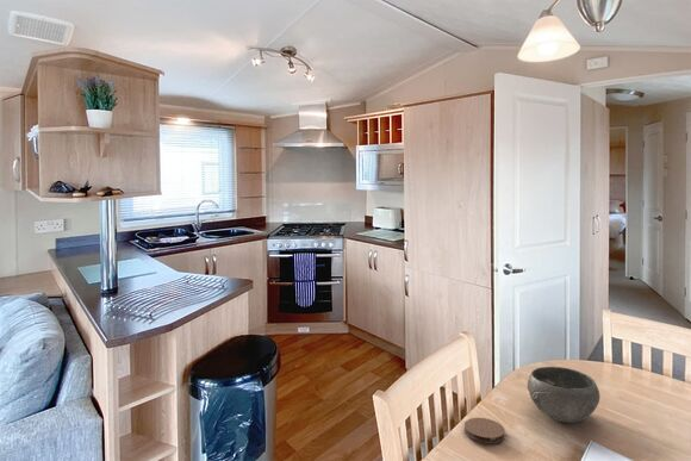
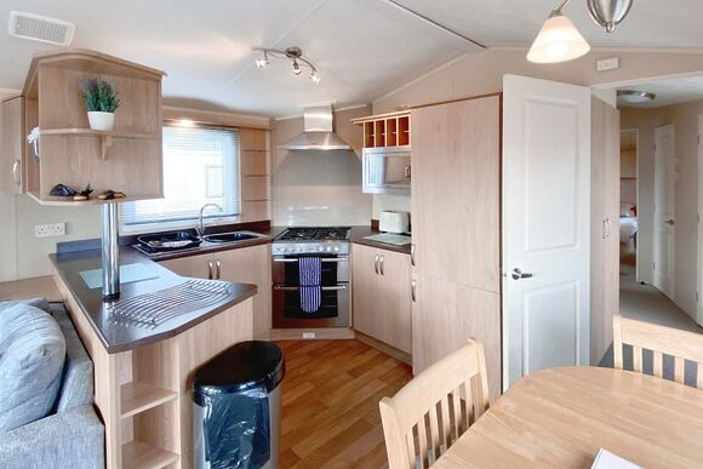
- bowl (561, 395)
- coaster (484, 429)
